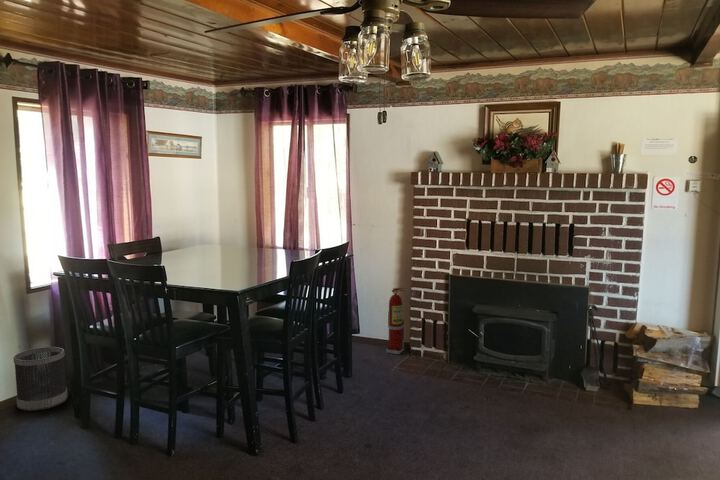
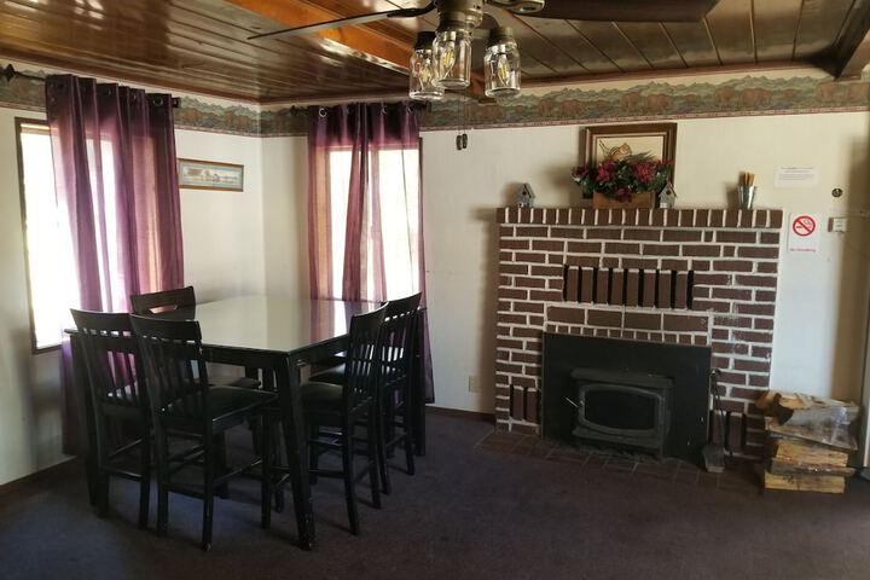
- fire extinguisher (395, 320)
- wastebasket (41, 377)
